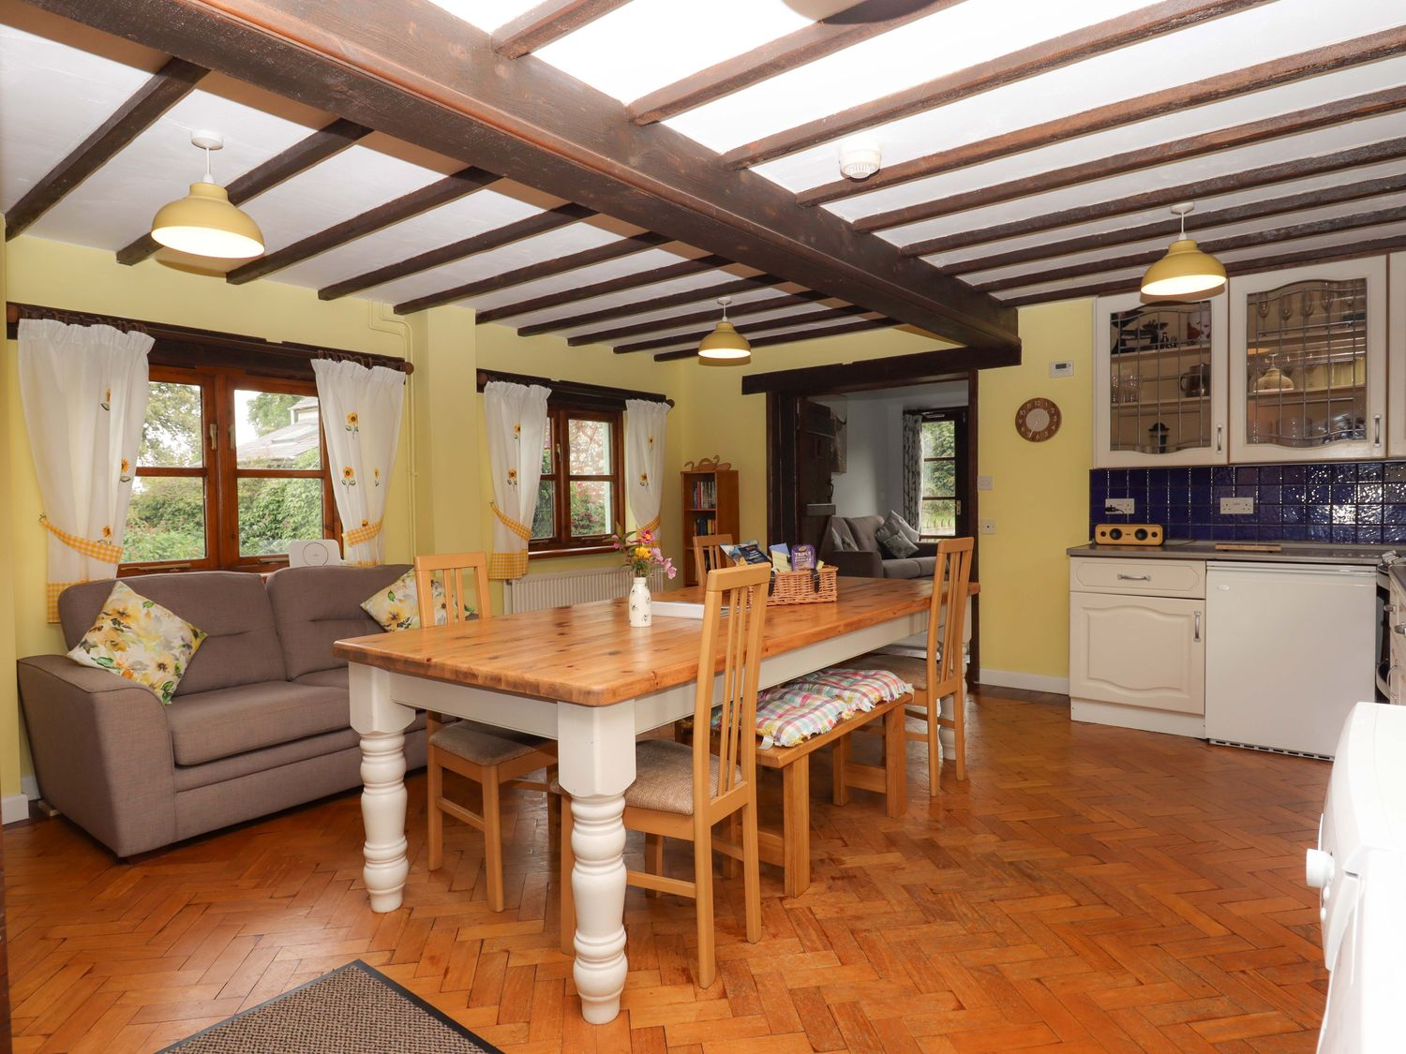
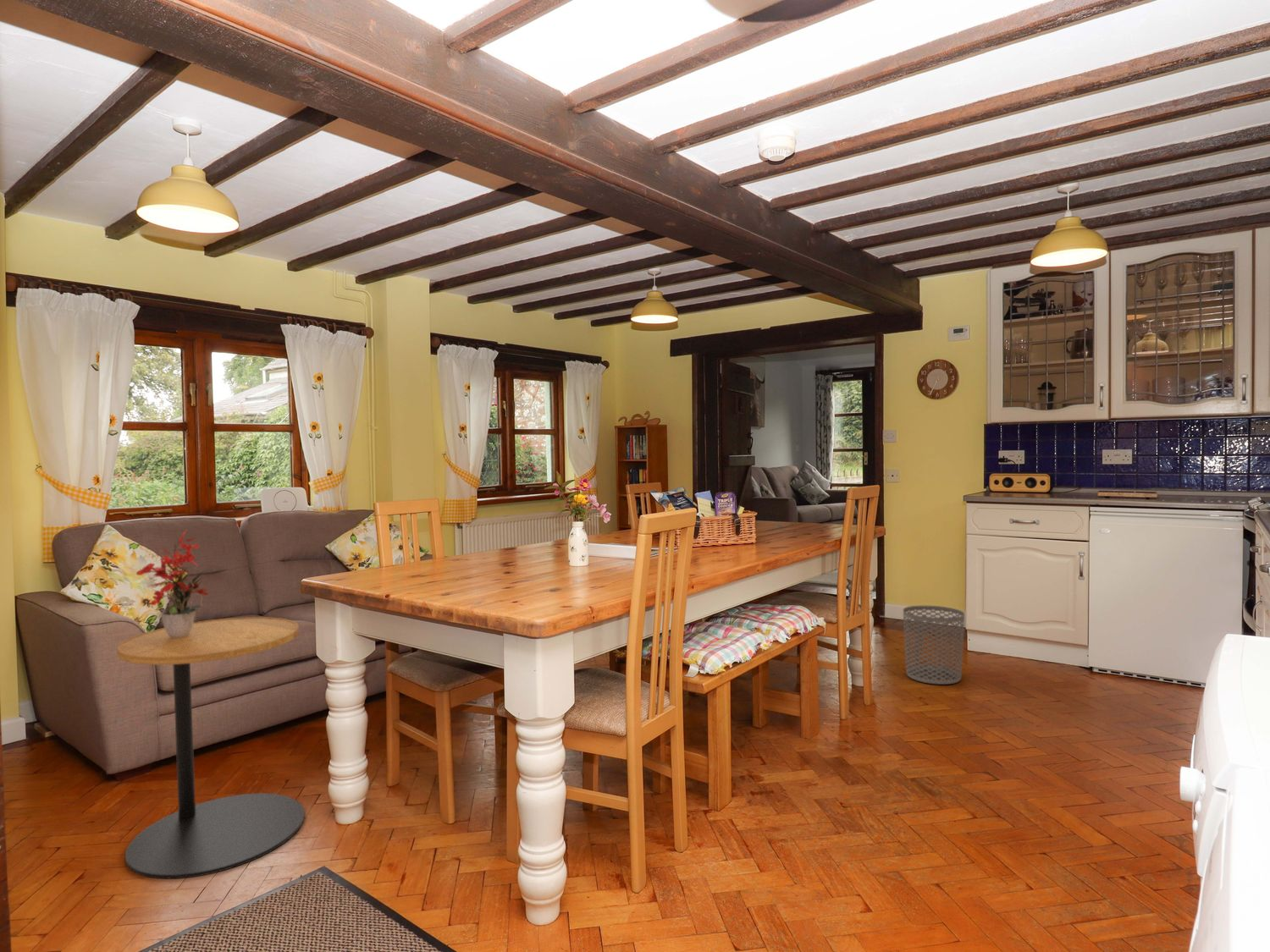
+ waste bin (932, 645)
+ potted flower (177, 580)
+ side table (192, 735)
